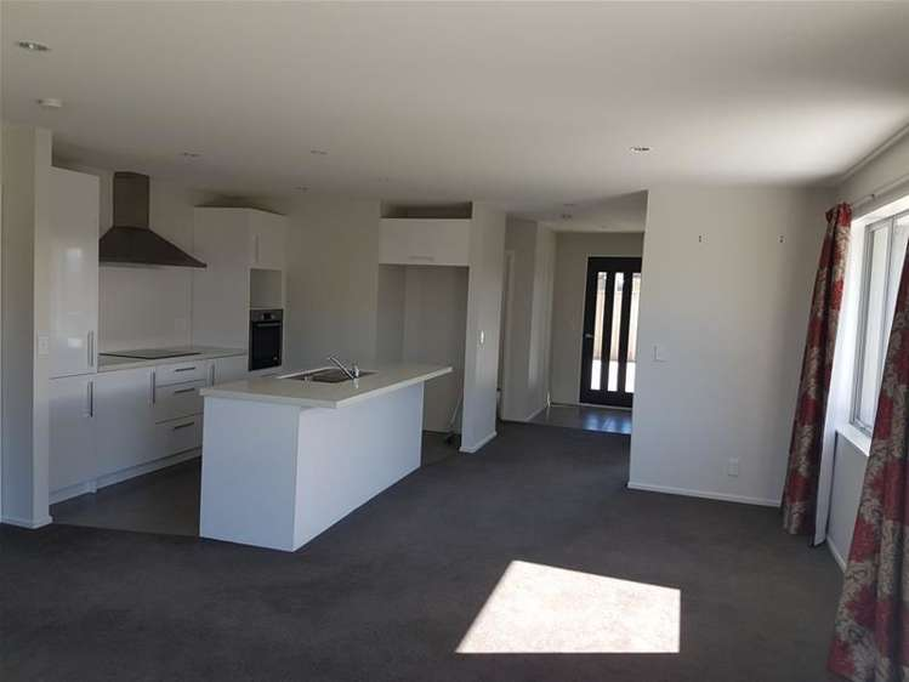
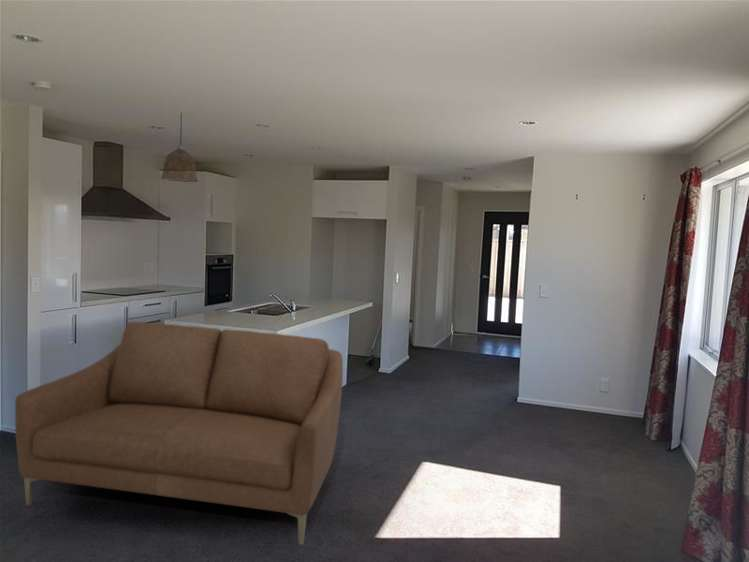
+ pendant lamp (180, 146)
+ sofa (200, 412)
